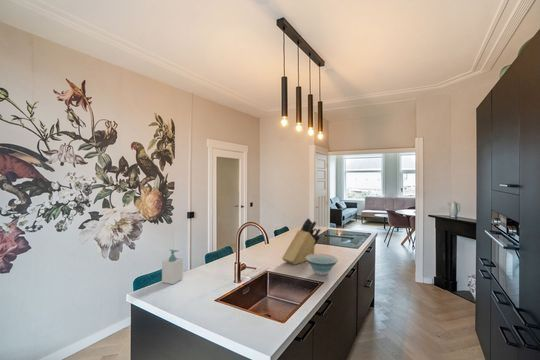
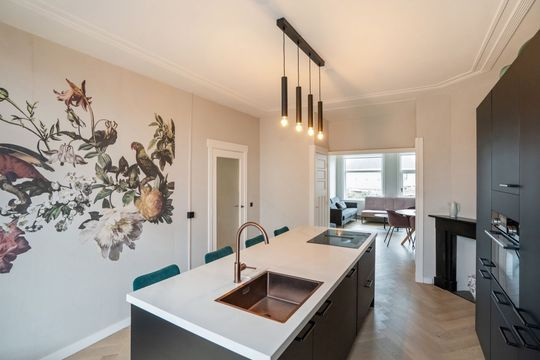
- bowl (321, 265)
- soap bottle (172, 265)
- knife block (302, 239)
